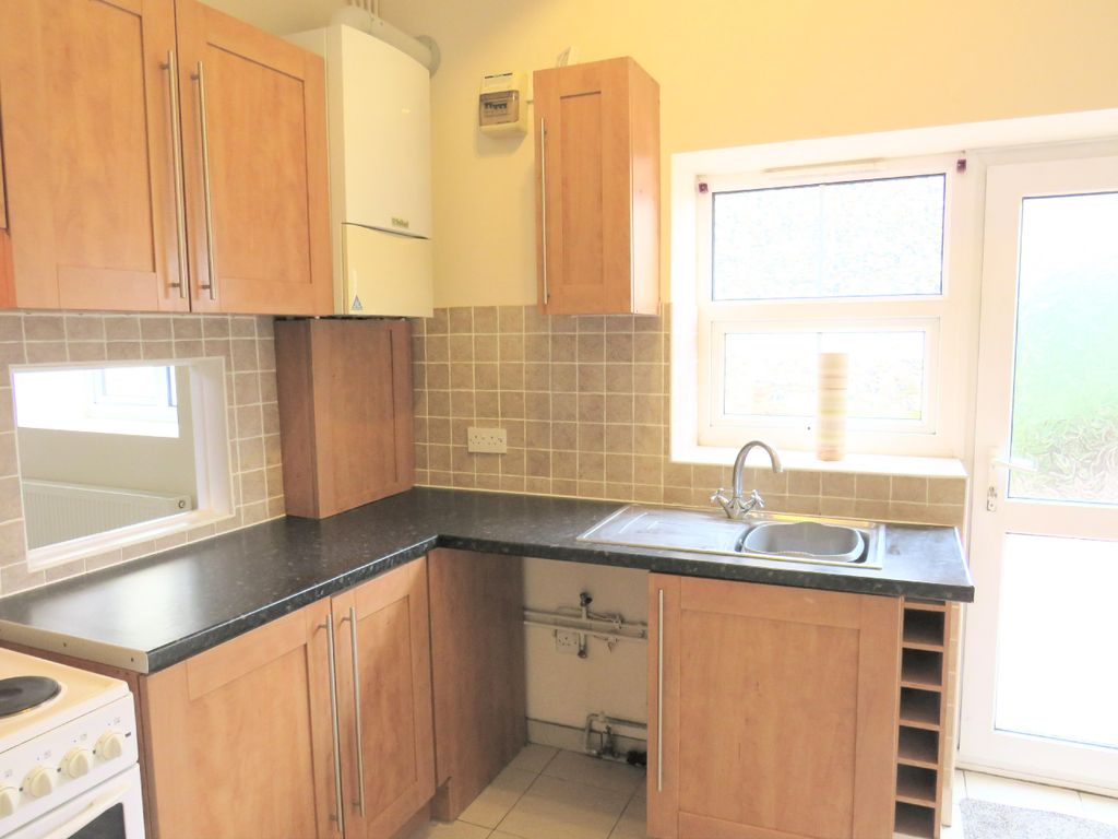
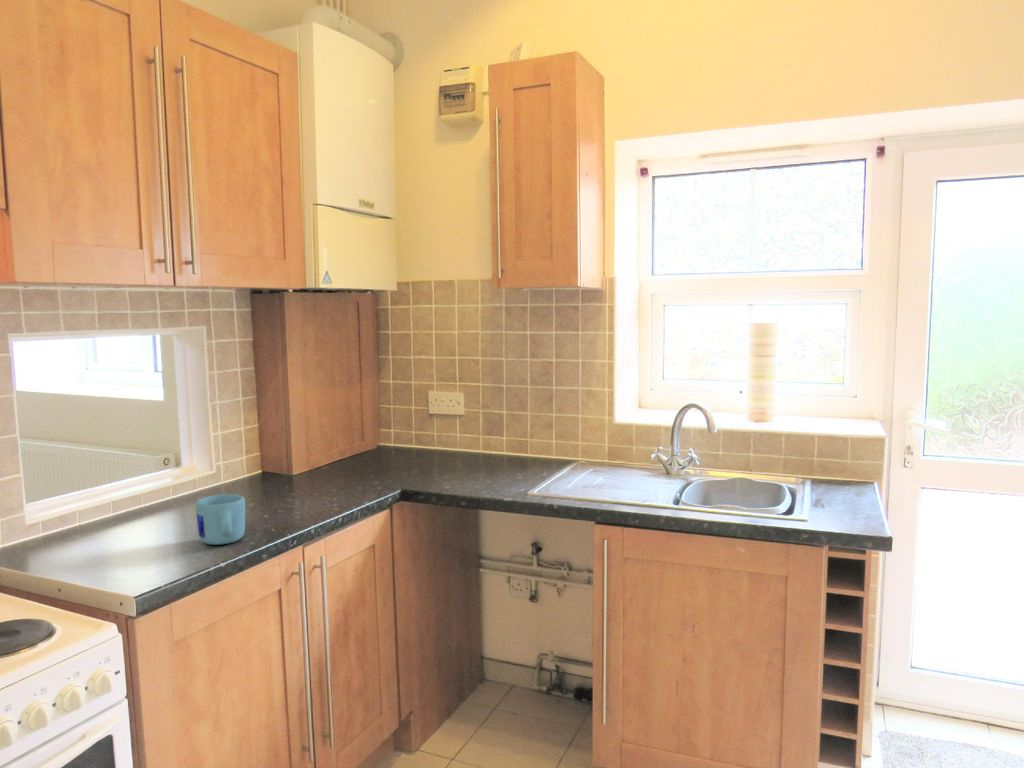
+ mug (221, 522)
